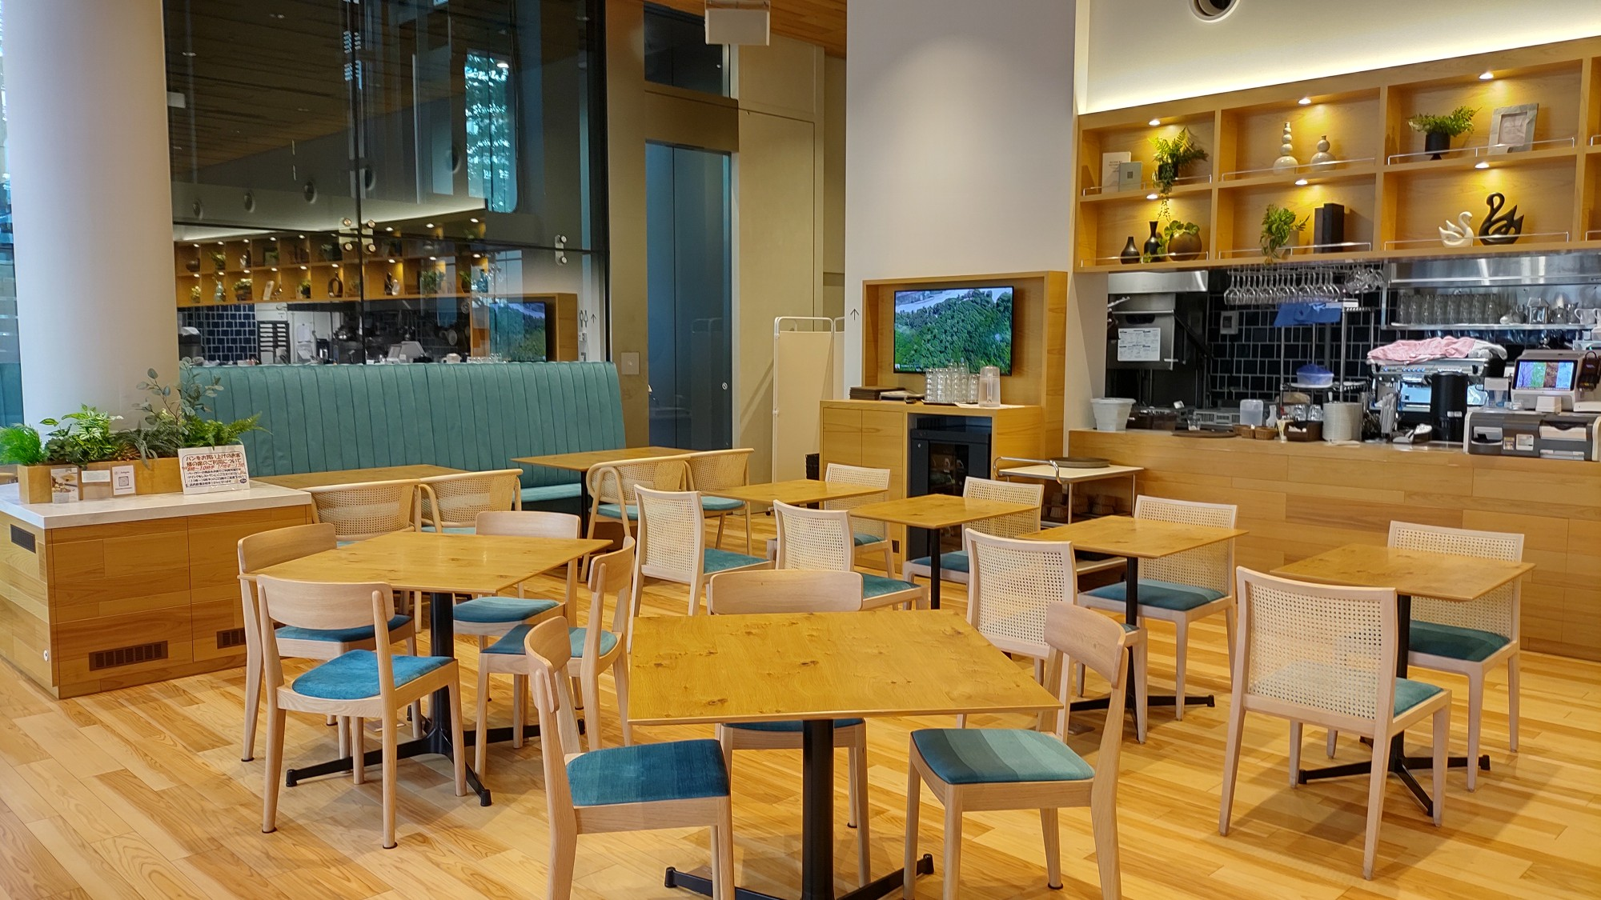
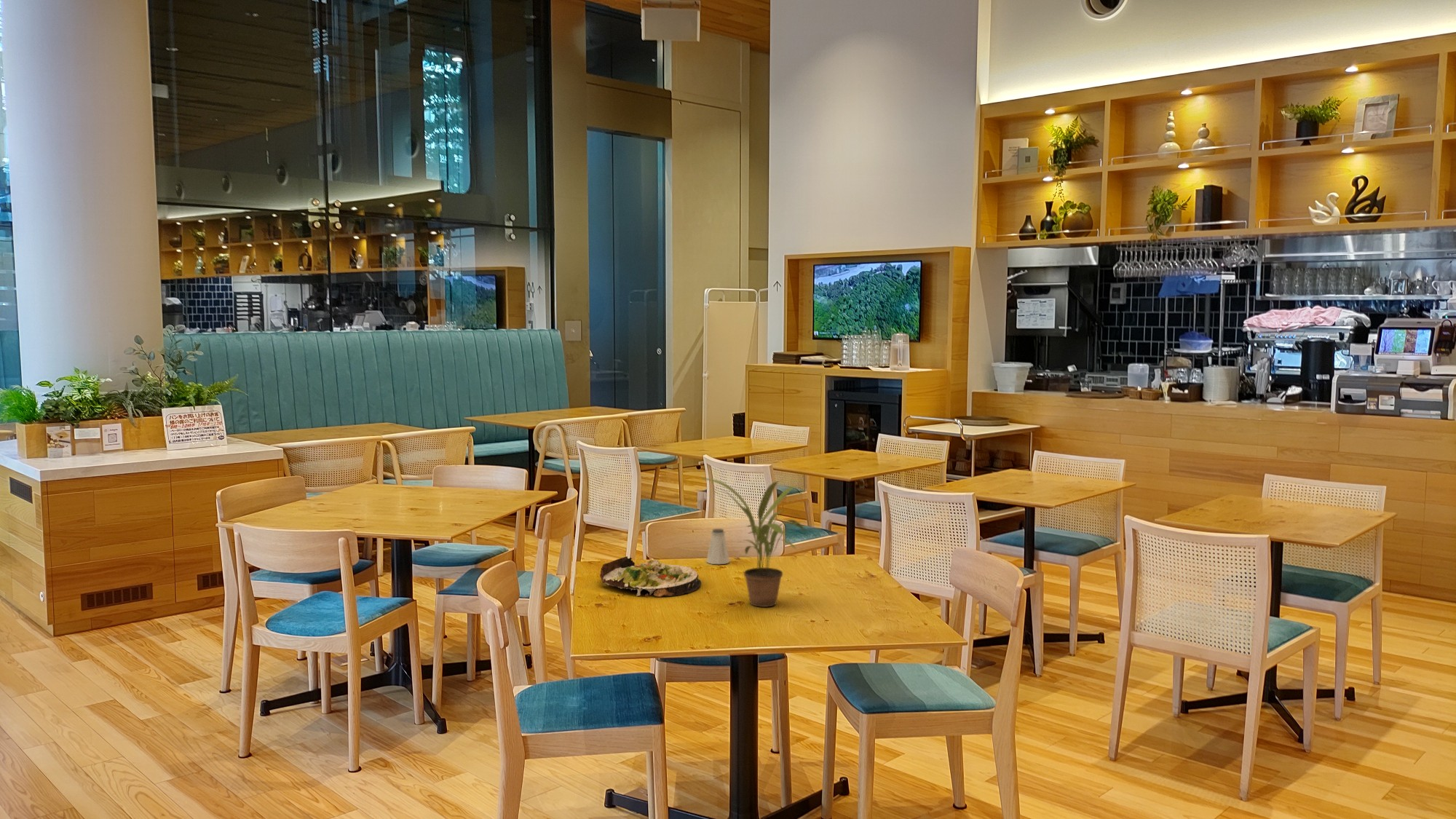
+ potted plant (756, 539)
+ salad plate (653, 574)
+ saltshaker (718, 545)
